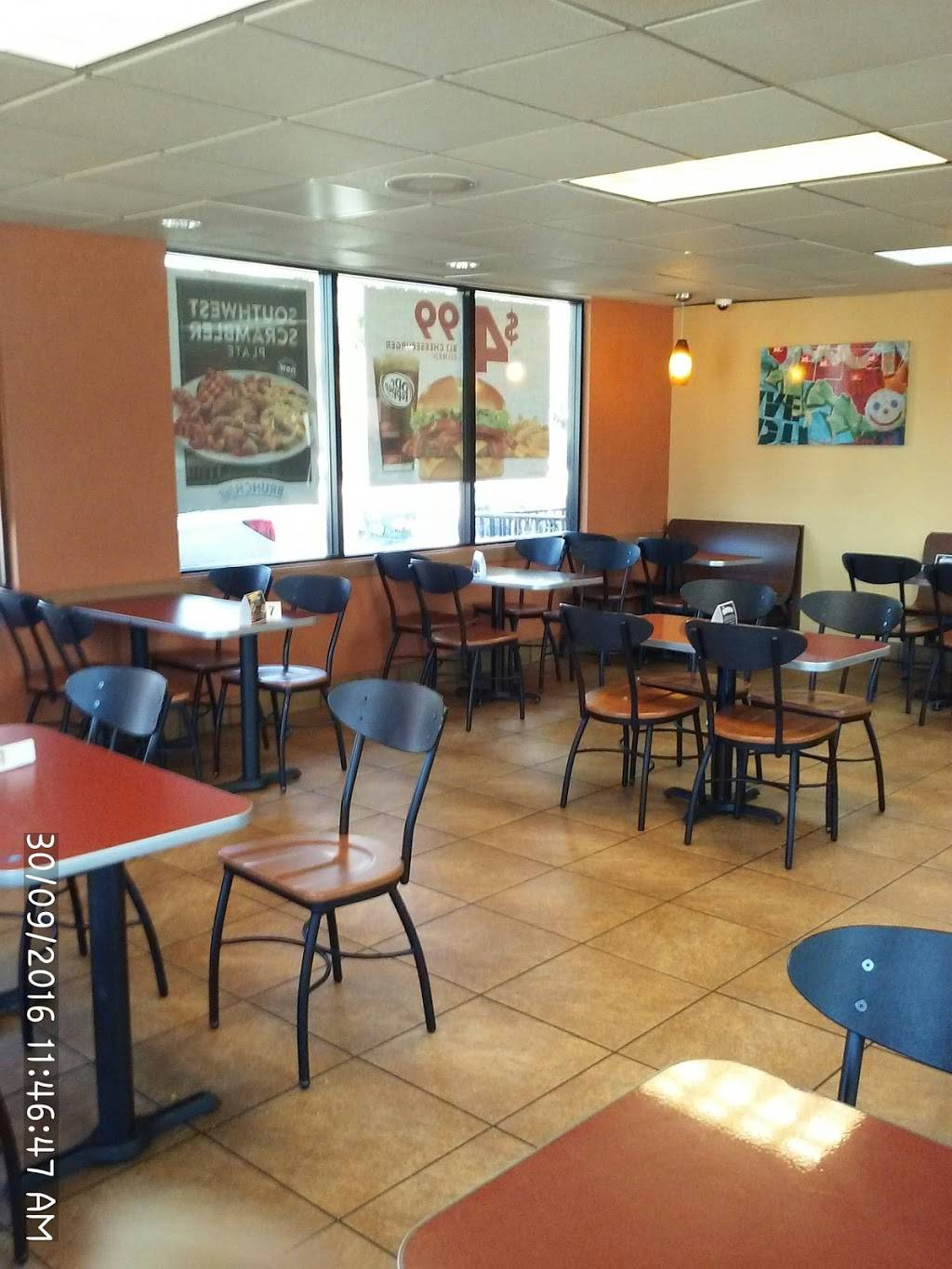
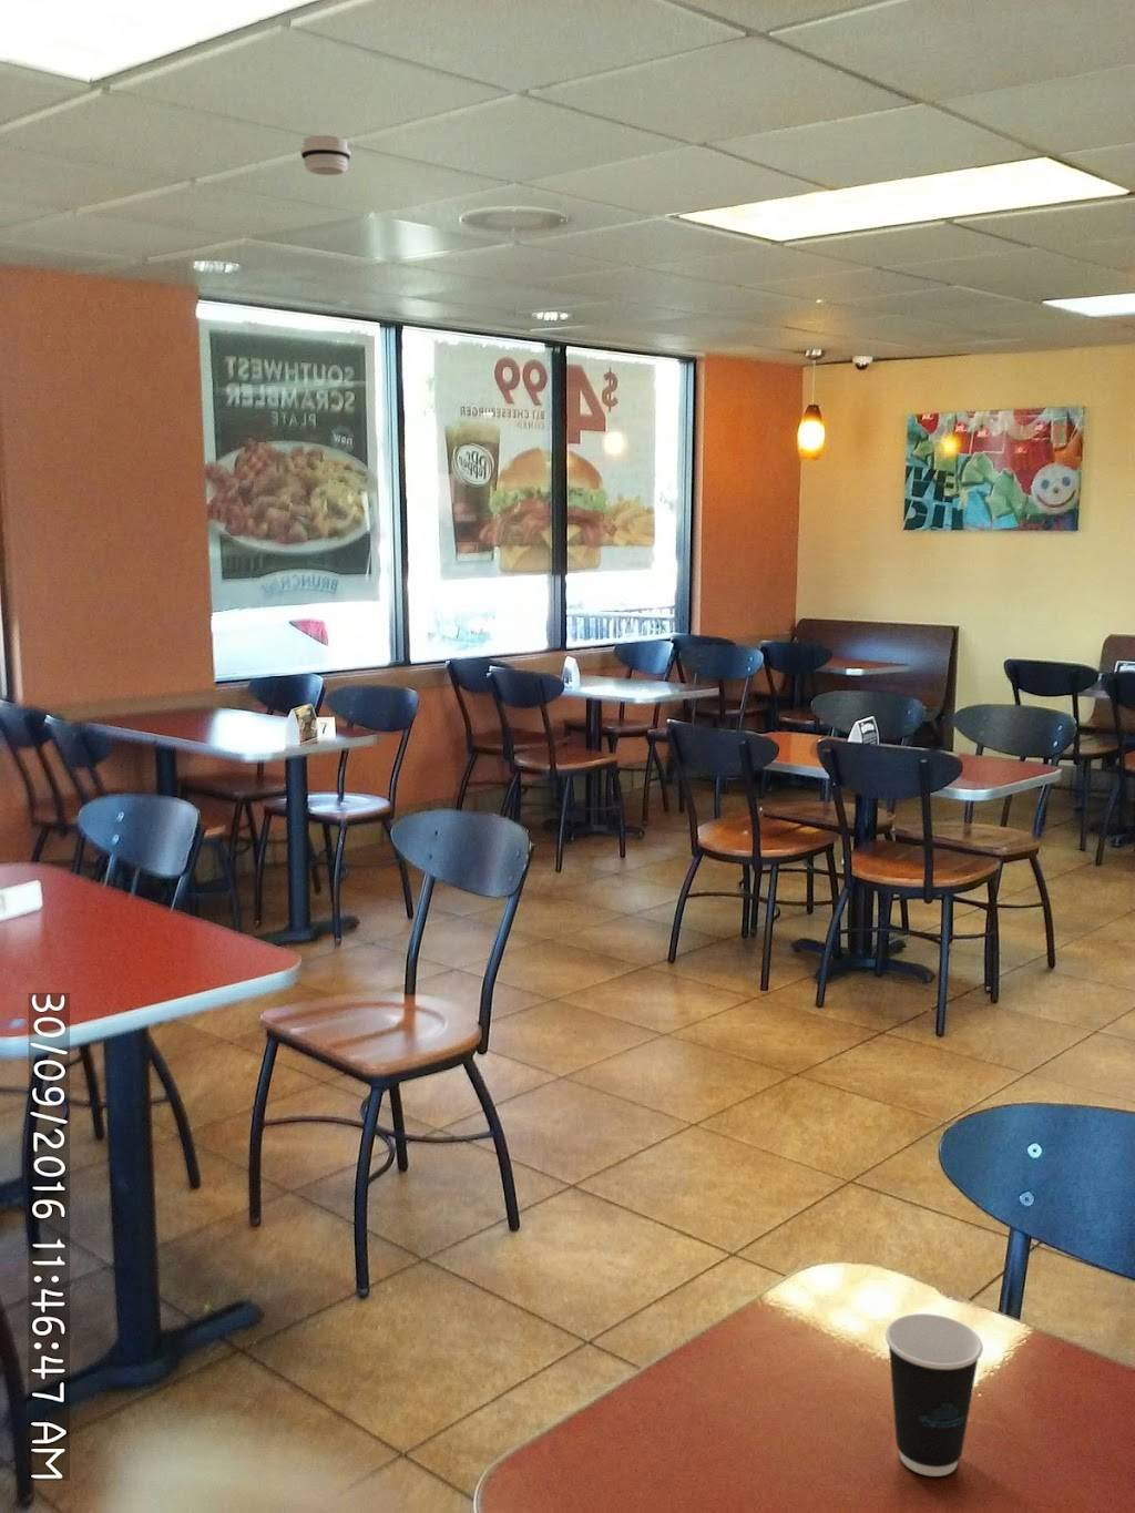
+ dixie cup (930, 1397)
+ smoke detector (324, 155)
